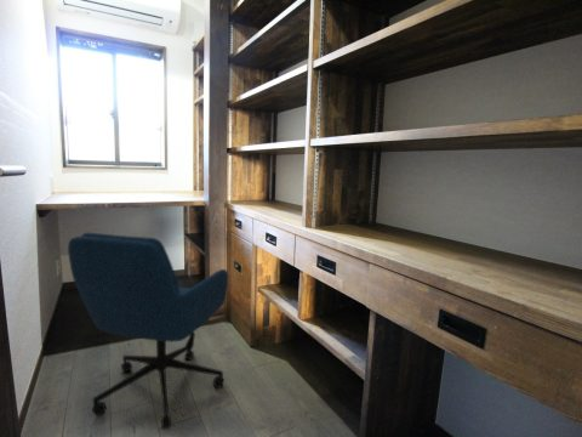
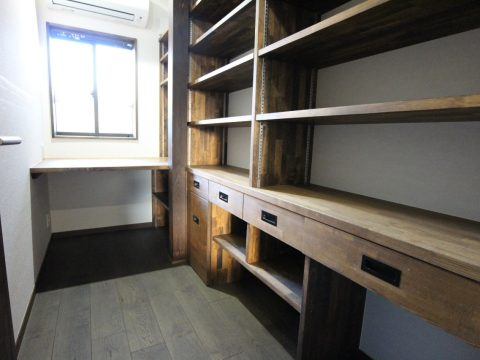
- office chair (158, 311)
